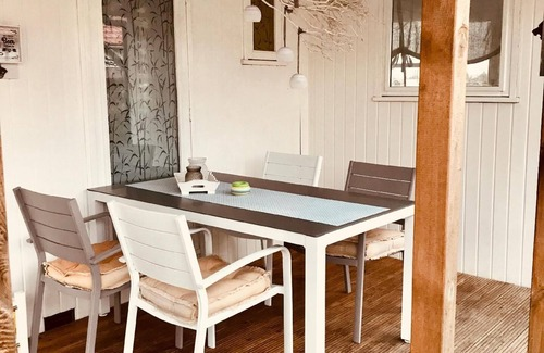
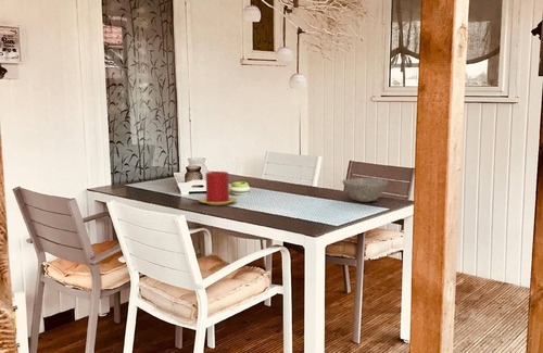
+ ceramic bowl (364, 190)
+ candle (217, 187)
